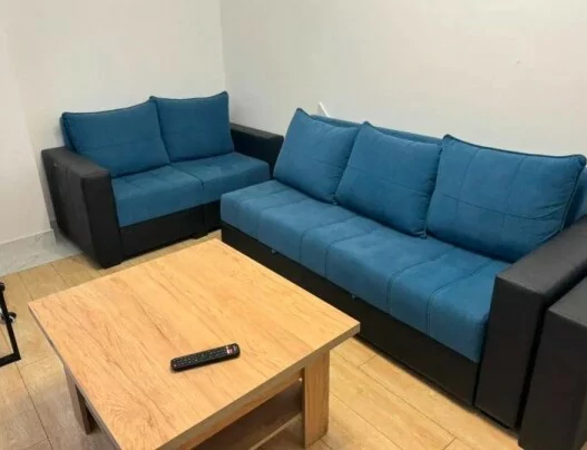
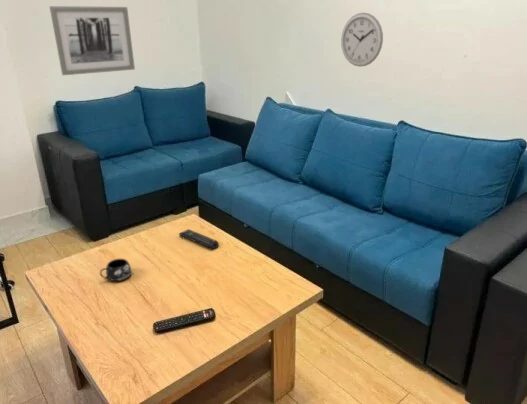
+ mug (115, 270)
+ wall art (95, 40)
+ wall clock (360, 40)
+ remote control (198, 238)
